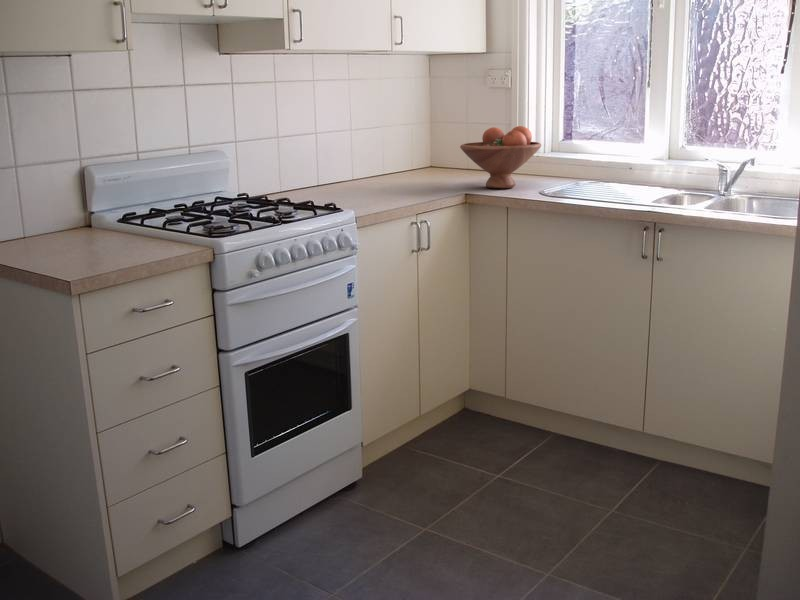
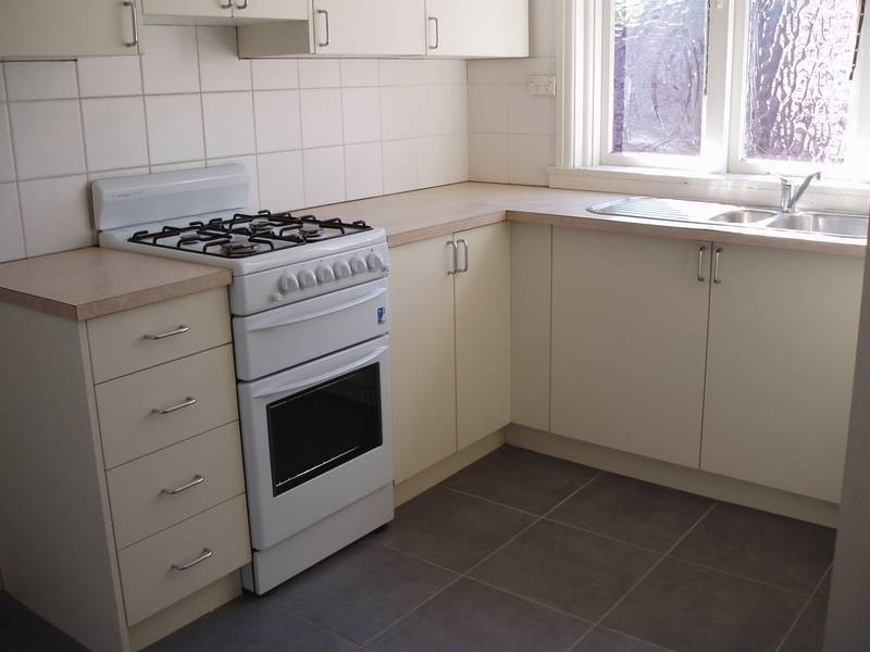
- fruit bowl (500, 157)
